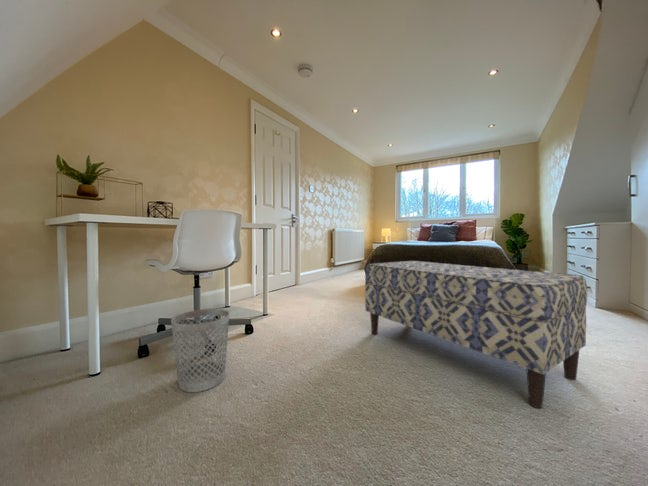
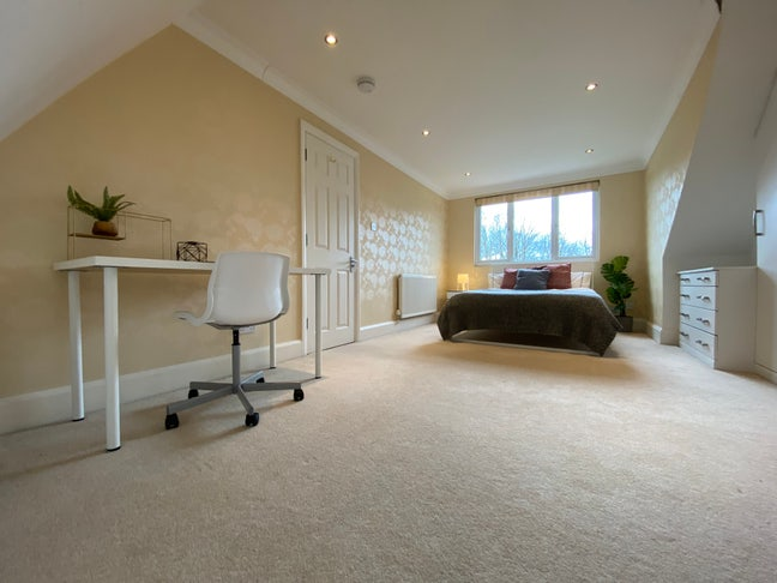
- bench (453, 309)
- wastebasket (202, 348)
